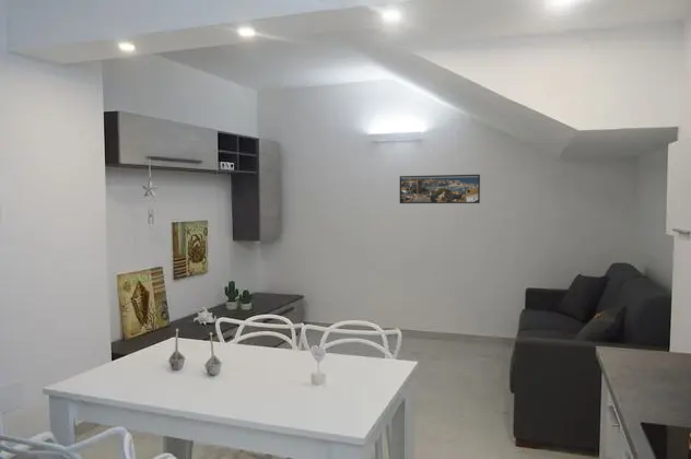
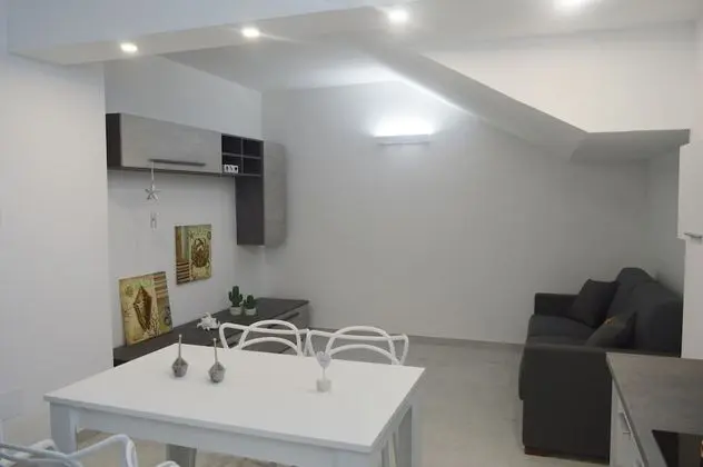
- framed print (438, 189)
